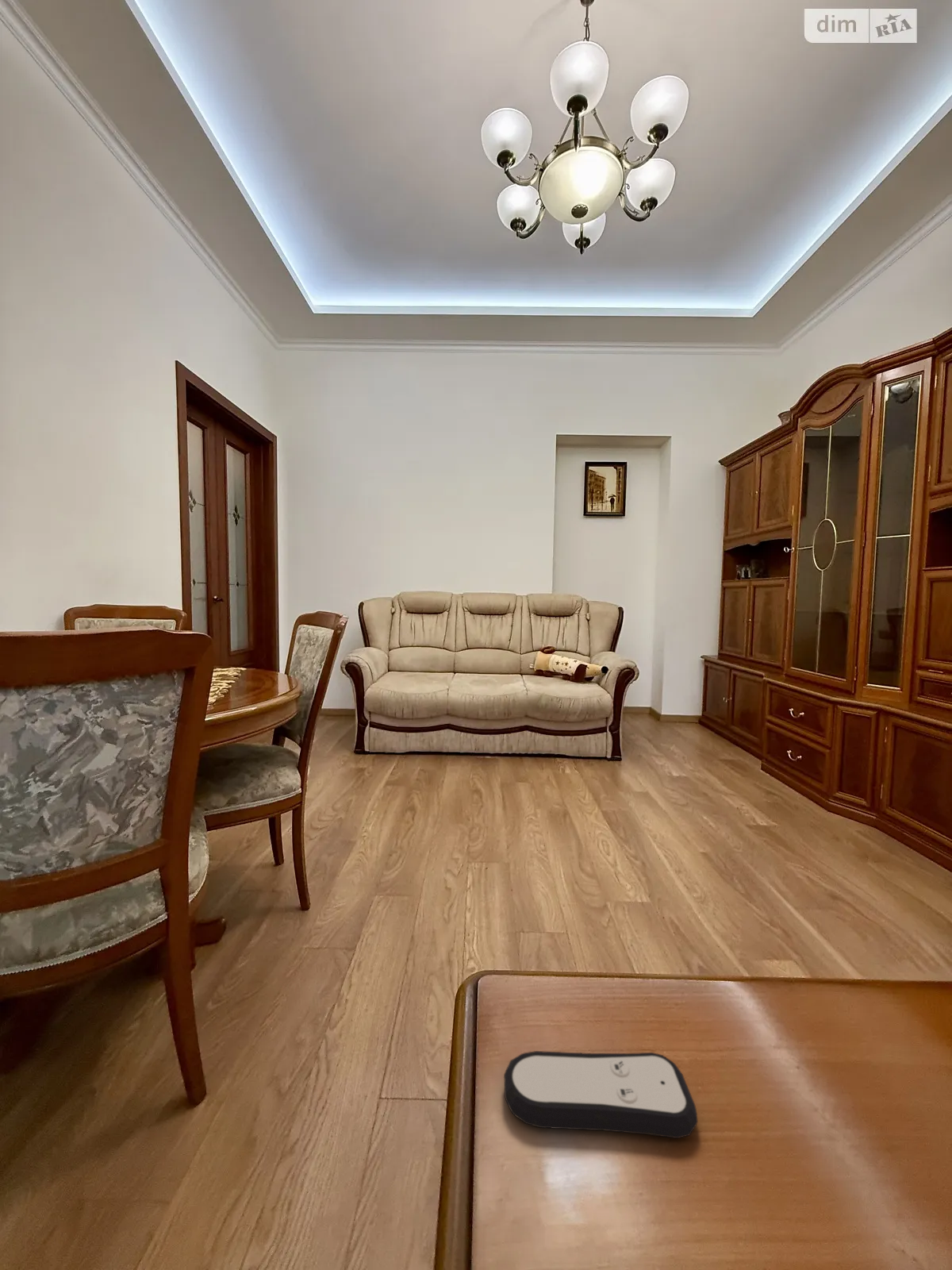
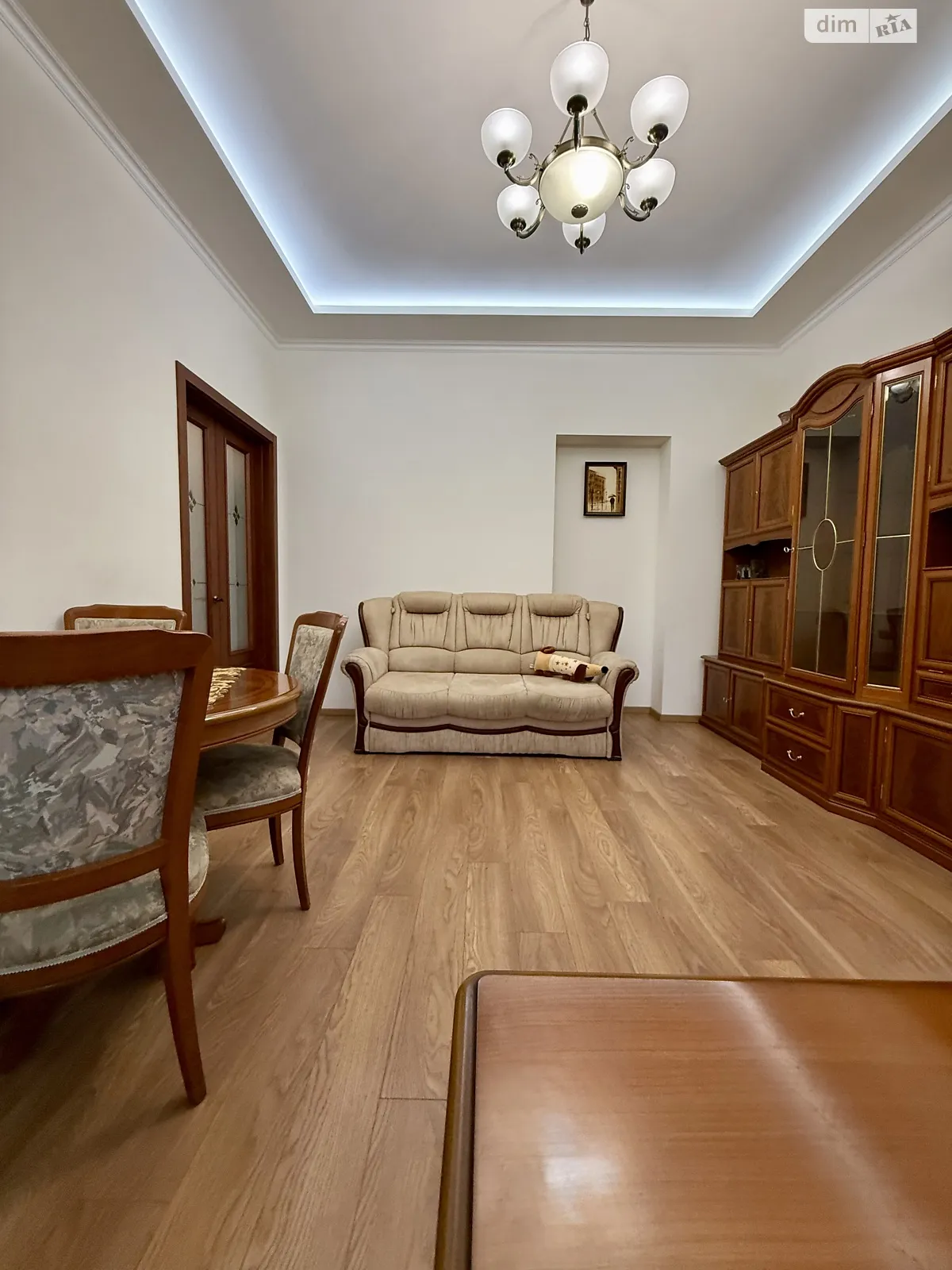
- remote control (597, 1088)
